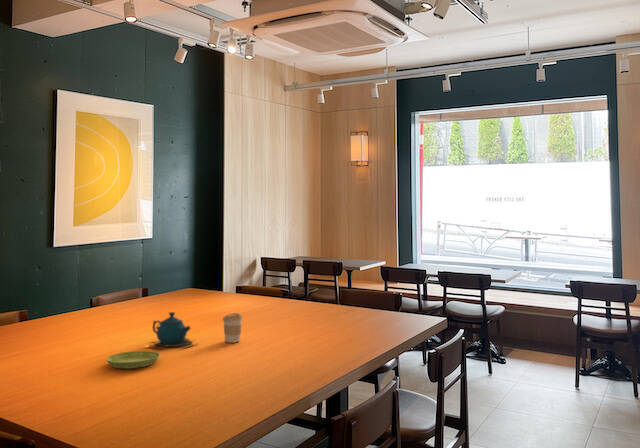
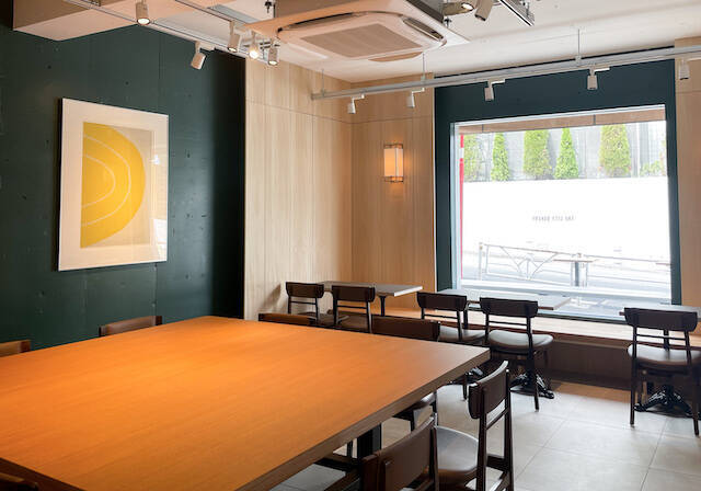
- teapot (172, 327)
- saucer (133, 360)
- coffee cup (232, 327)
